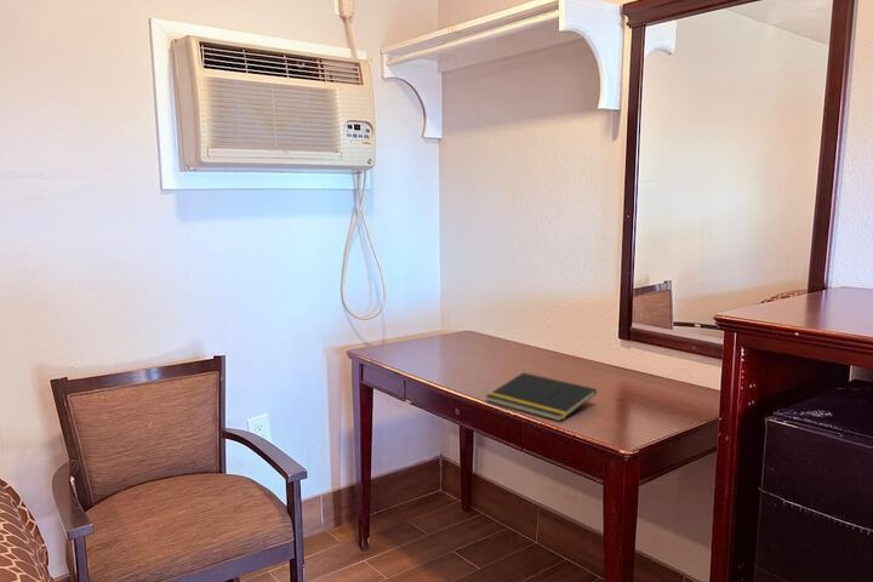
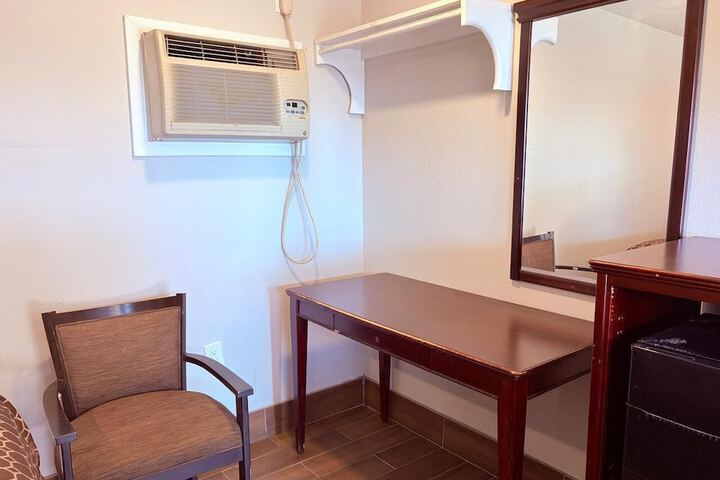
- notepad (540, 394)
